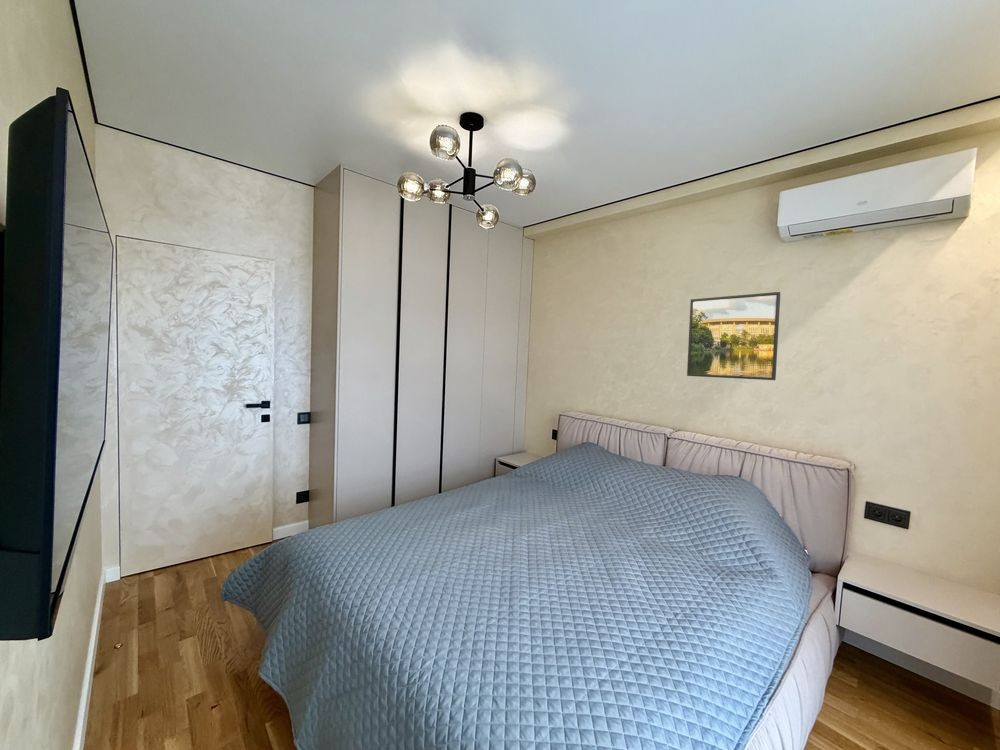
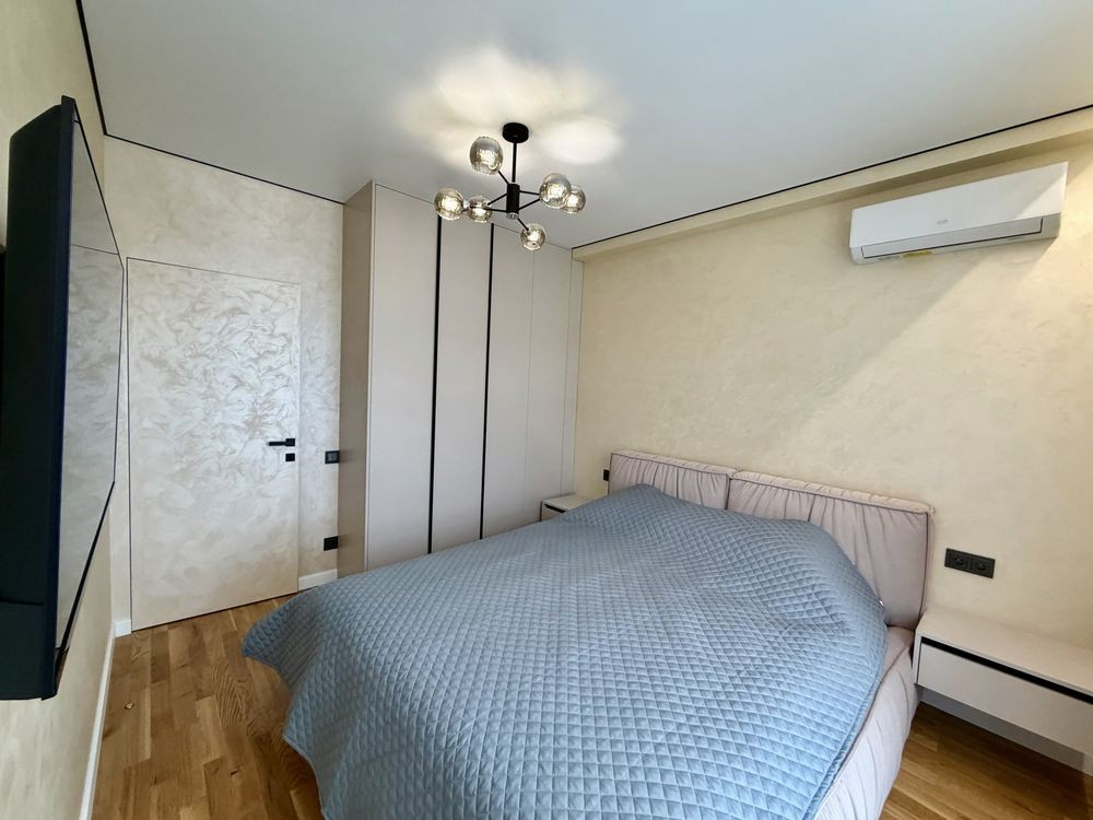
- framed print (730, 337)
